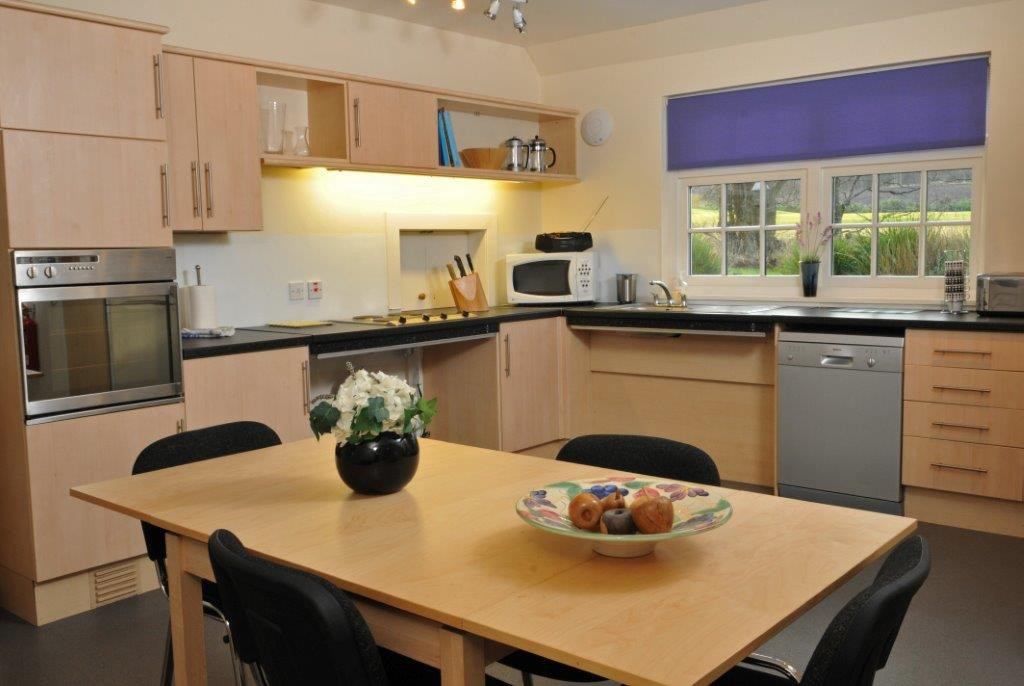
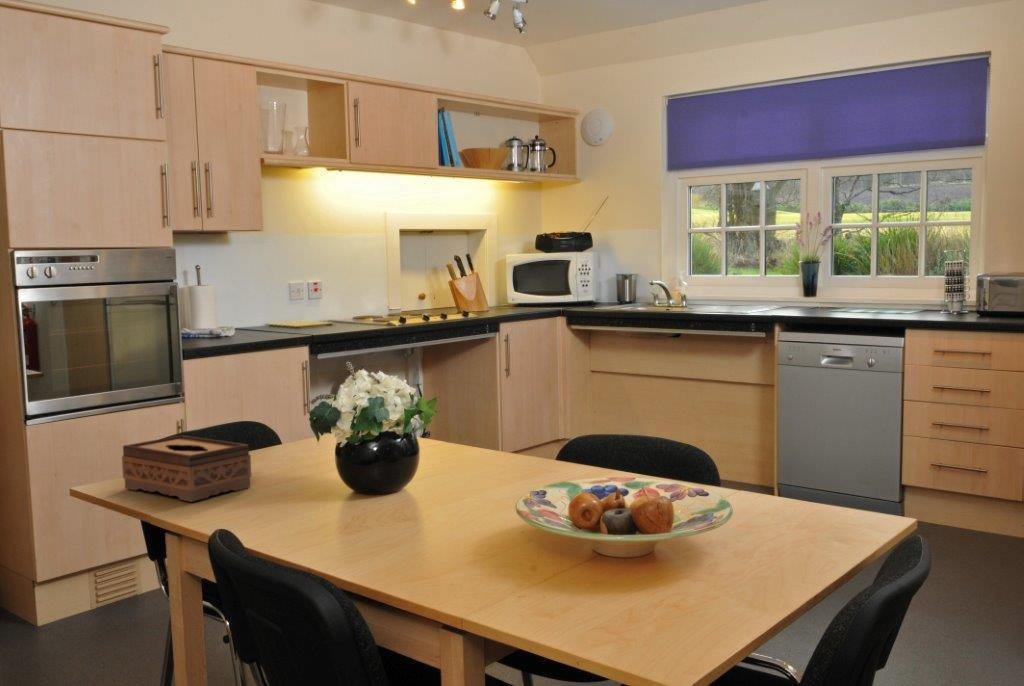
+ tissue box (186, 466)
